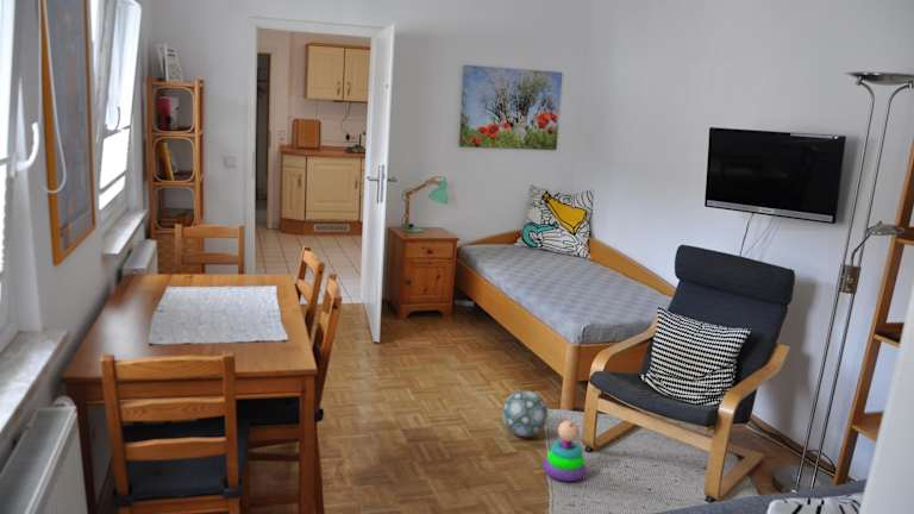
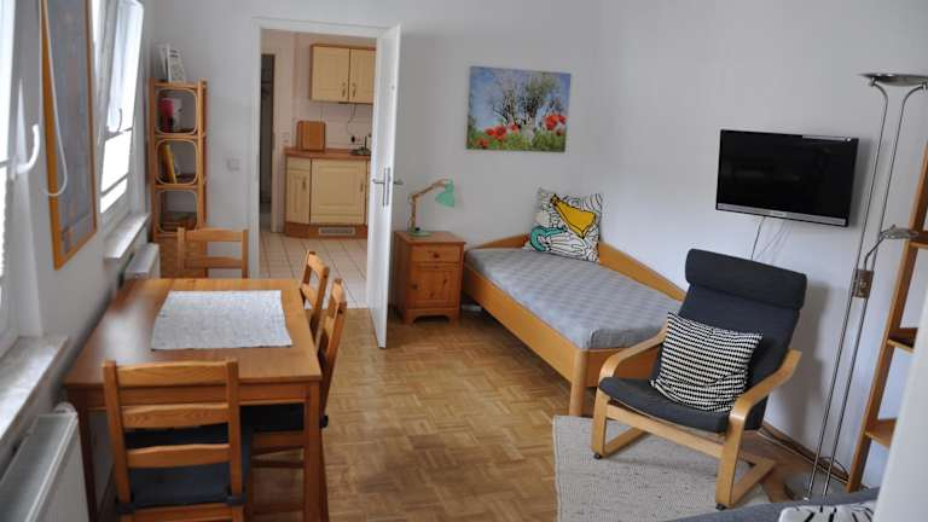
- ball (525, 413)
- stacking toy (565, 446)
